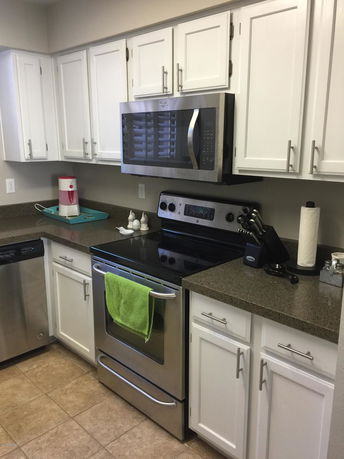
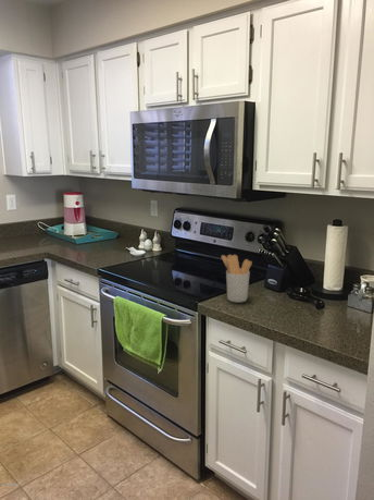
+ utensil holder (234, 277)
